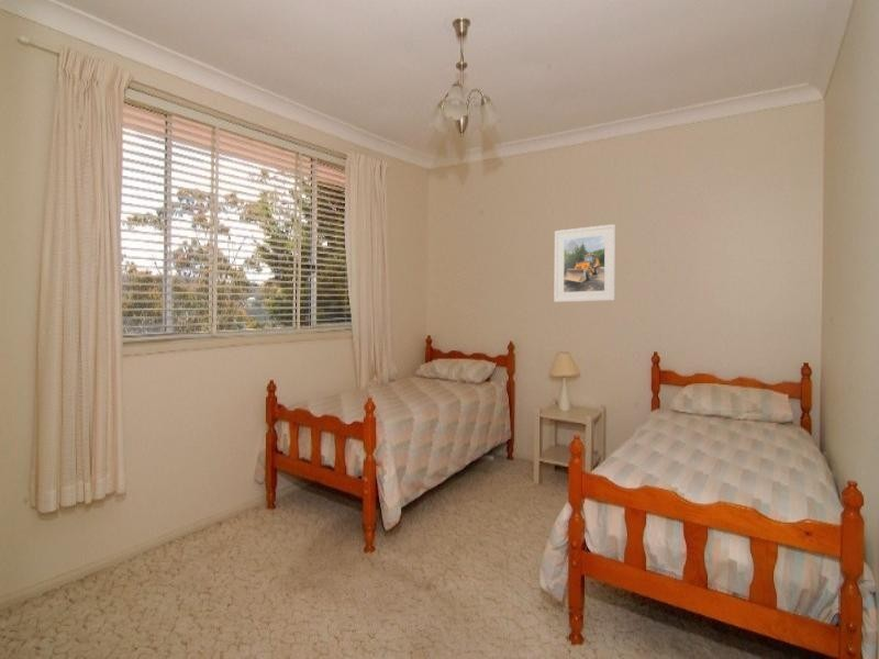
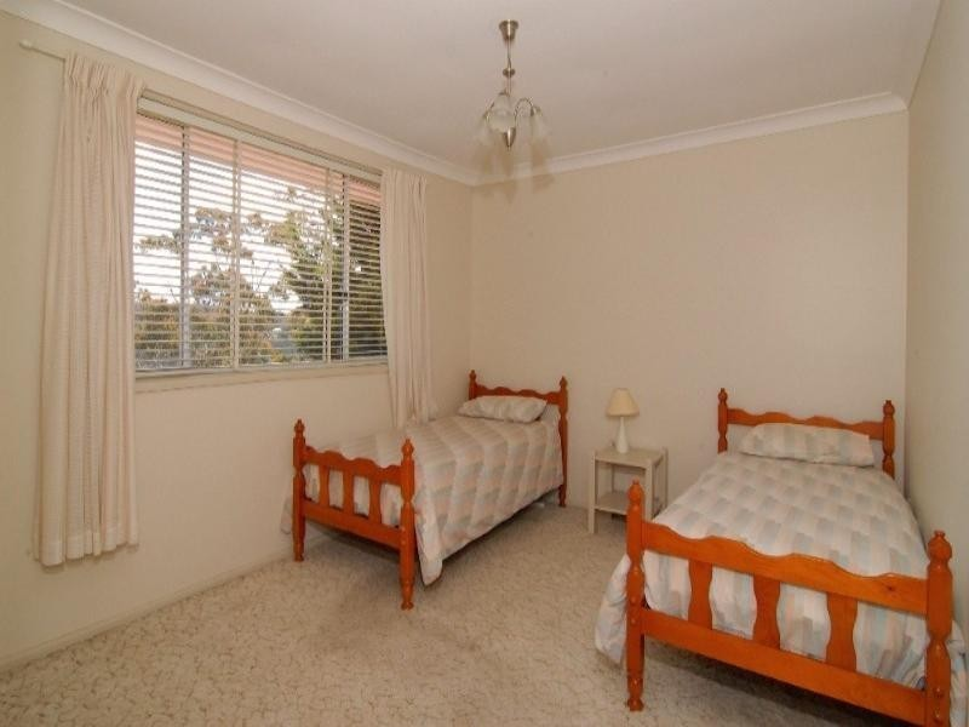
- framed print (583, 264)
